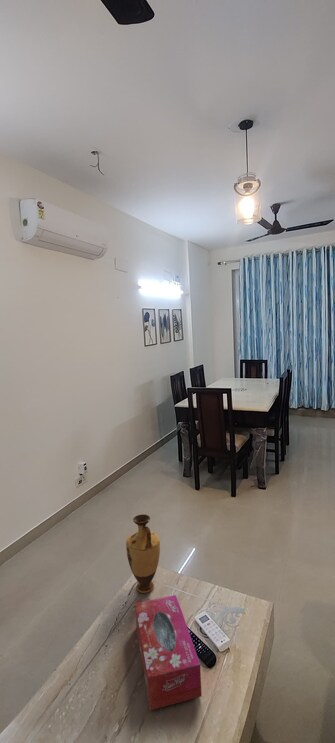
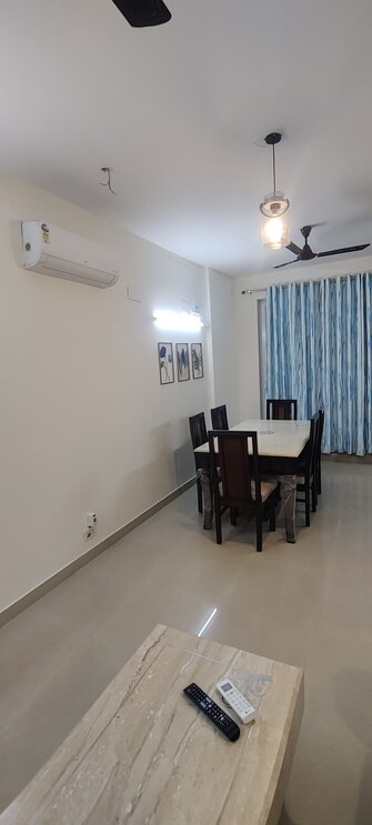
- vase (143, 553)
- tissue box (164, 644)
